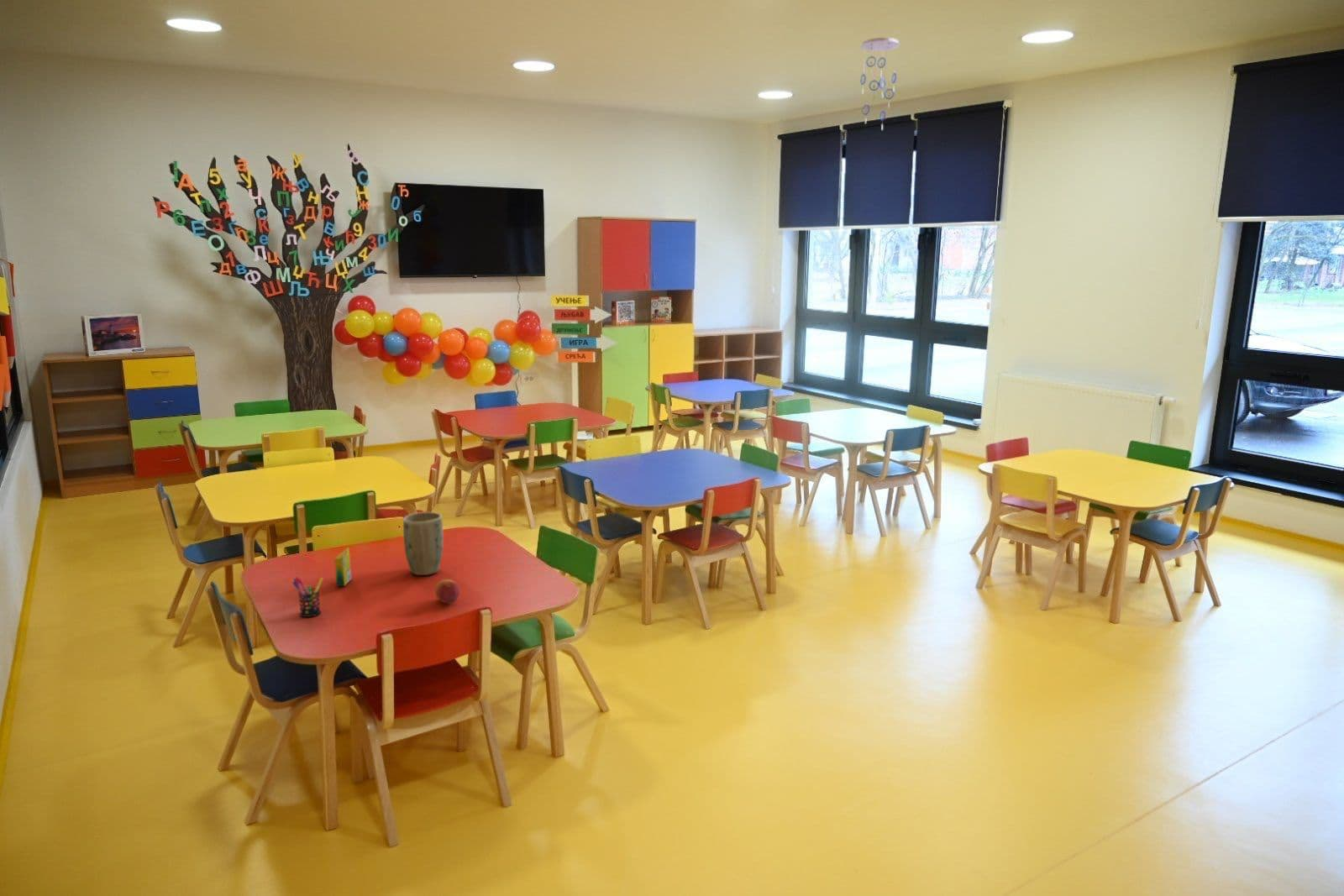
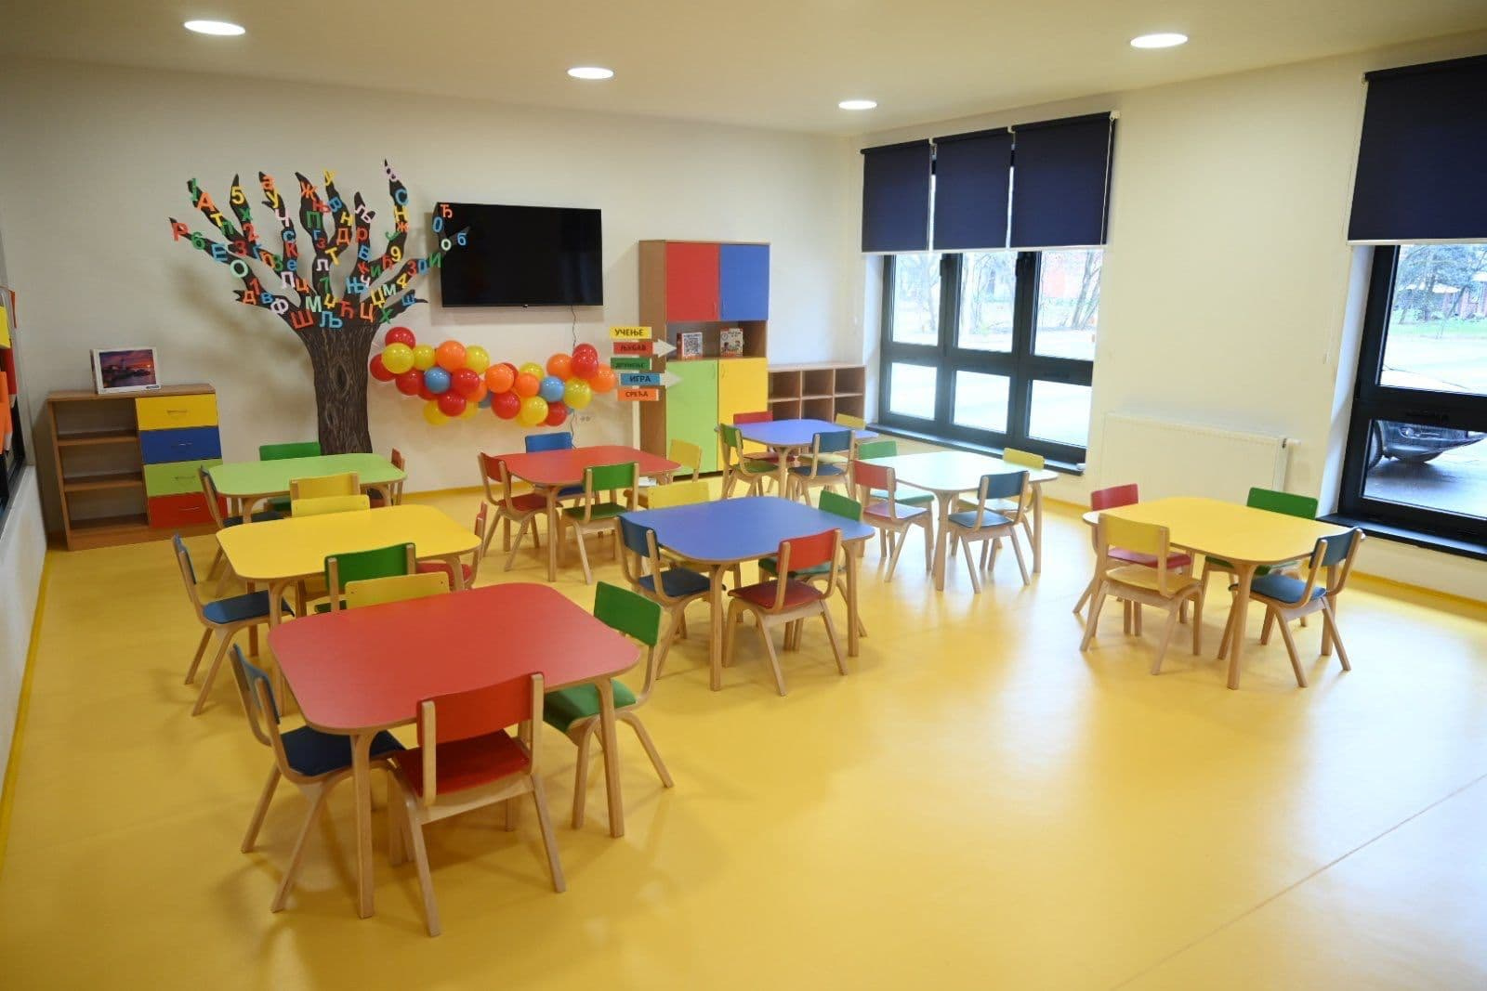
- plant pot (423, 543)
- ceiling mobile (878, 86)
- crayon box (343, 566)
- fruit (446, 590)
- pen holder (307, 595)
